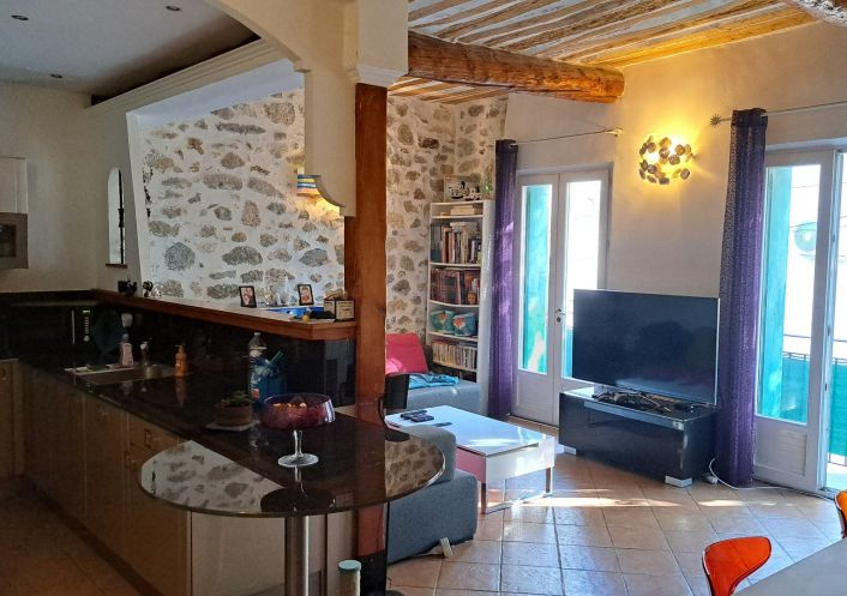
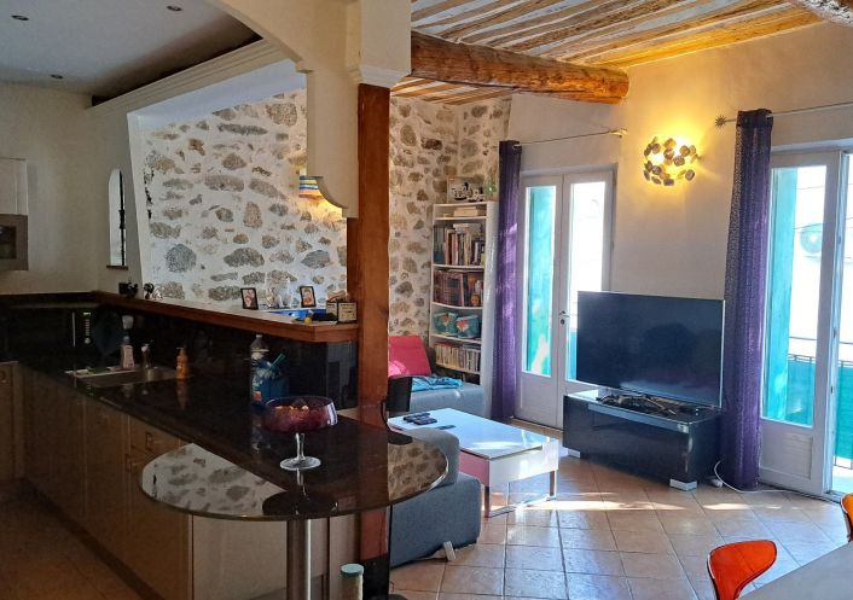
- succulent plant (233, 408)
